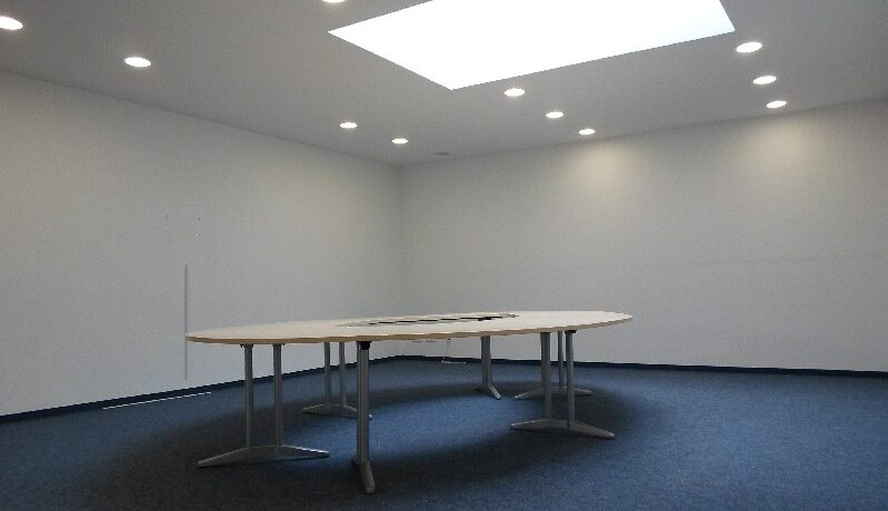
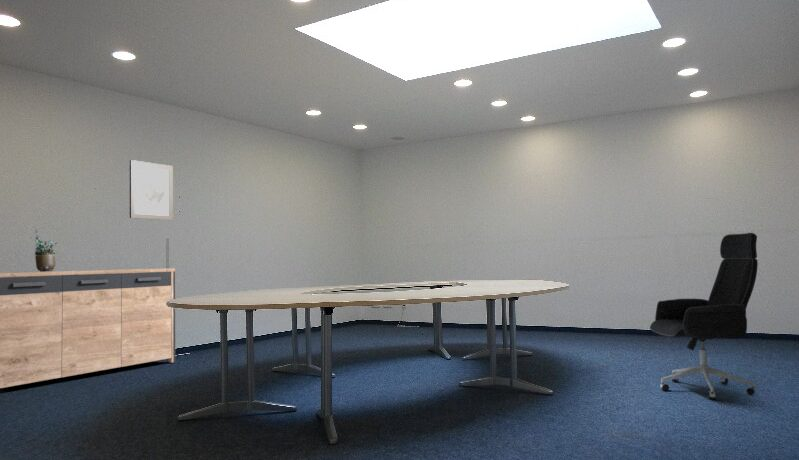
+ office chair (705, 311)
+ wall art (152, 191)
+ sideboard (78, 322)
+ potted plant (43, 250)
